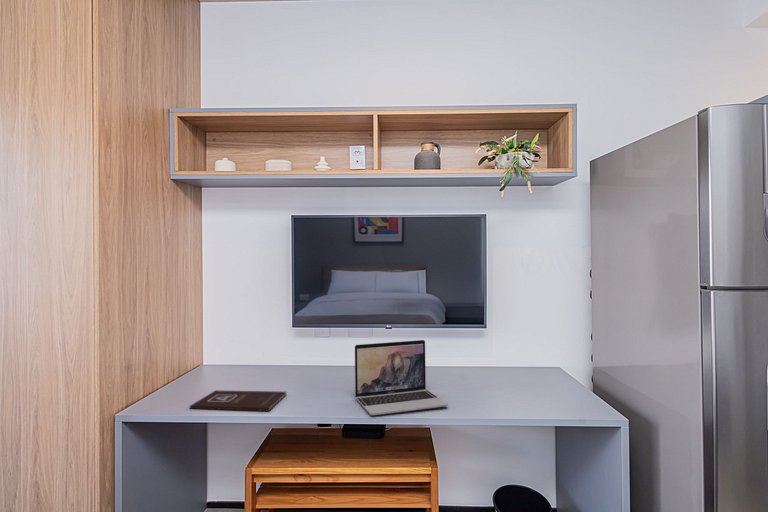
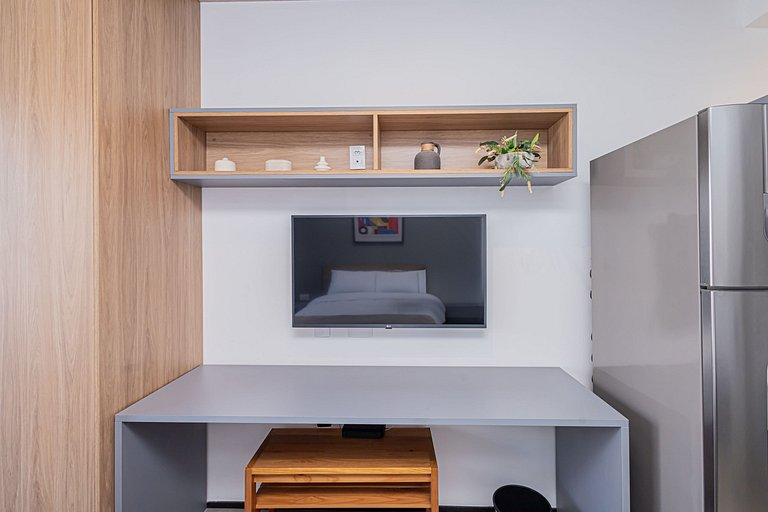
- laptop (400, 375)
- book (240, 399)
